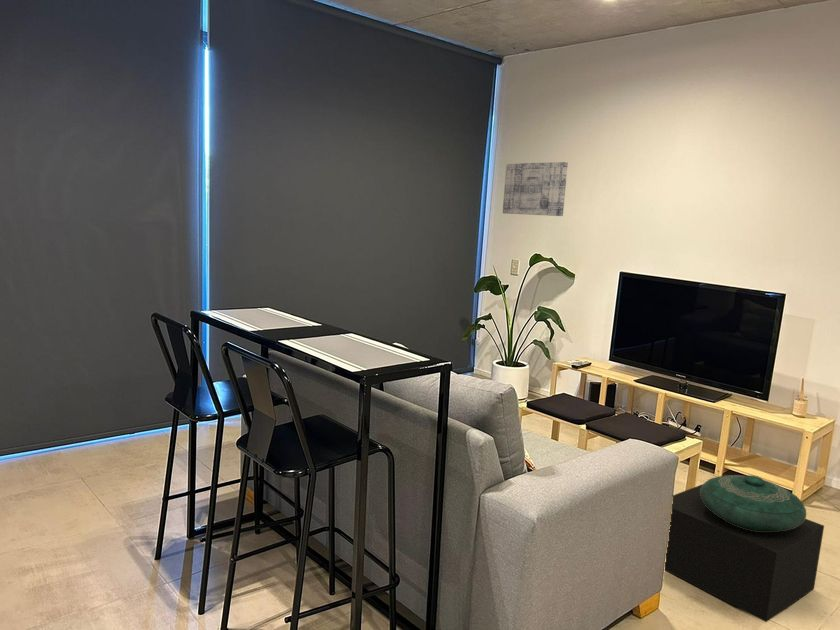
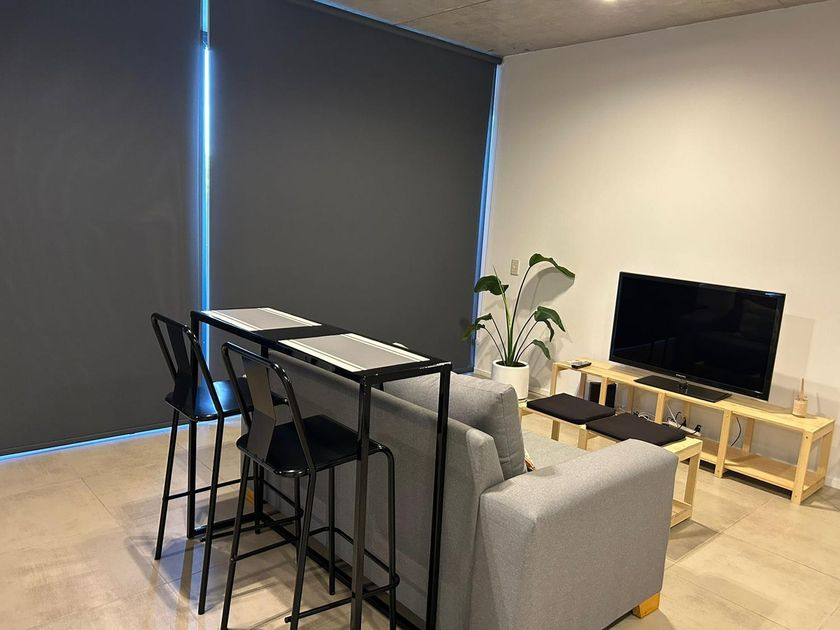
- decorative bowl (752, 497)
- wall art (533, 189)
- ottoman (733, 544)
